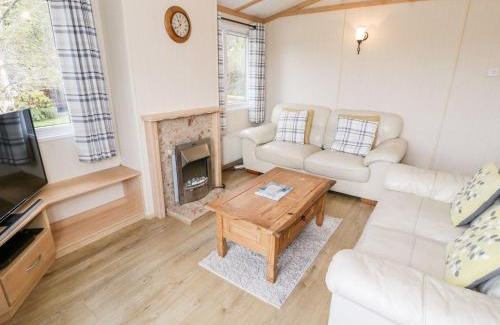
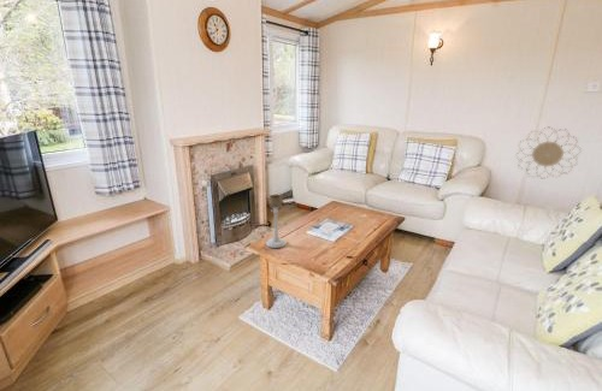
+ decorative wall piece (547, 153)
+ candle holder (276, 220)
